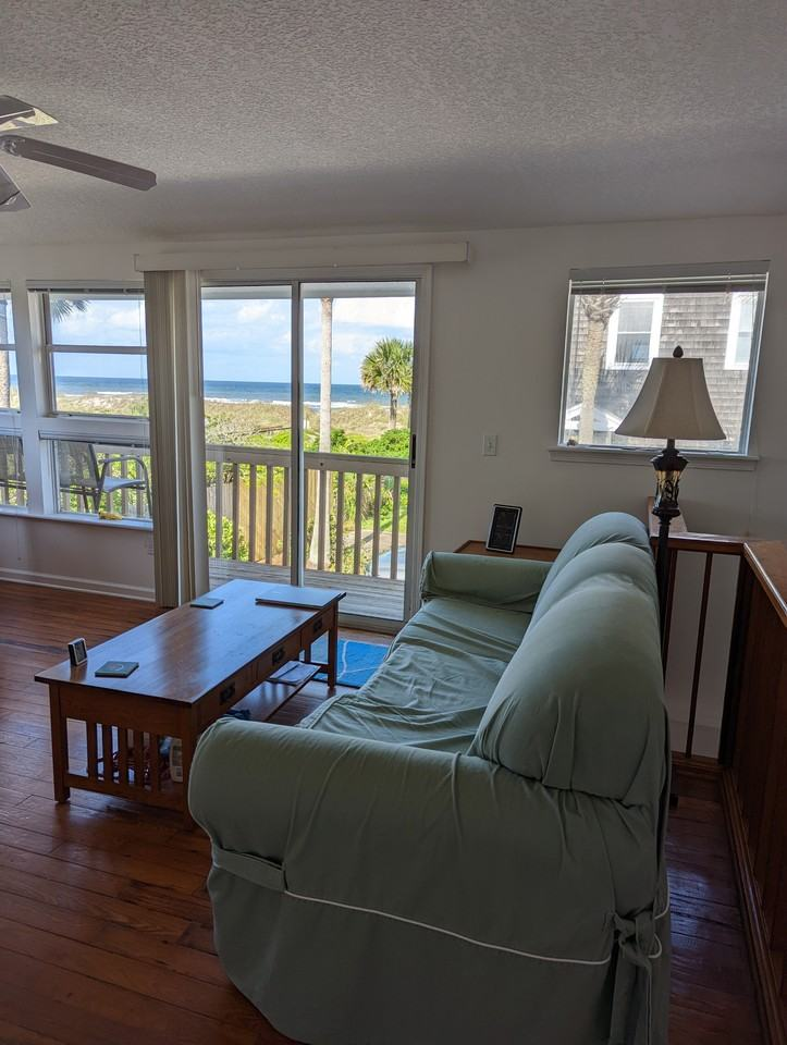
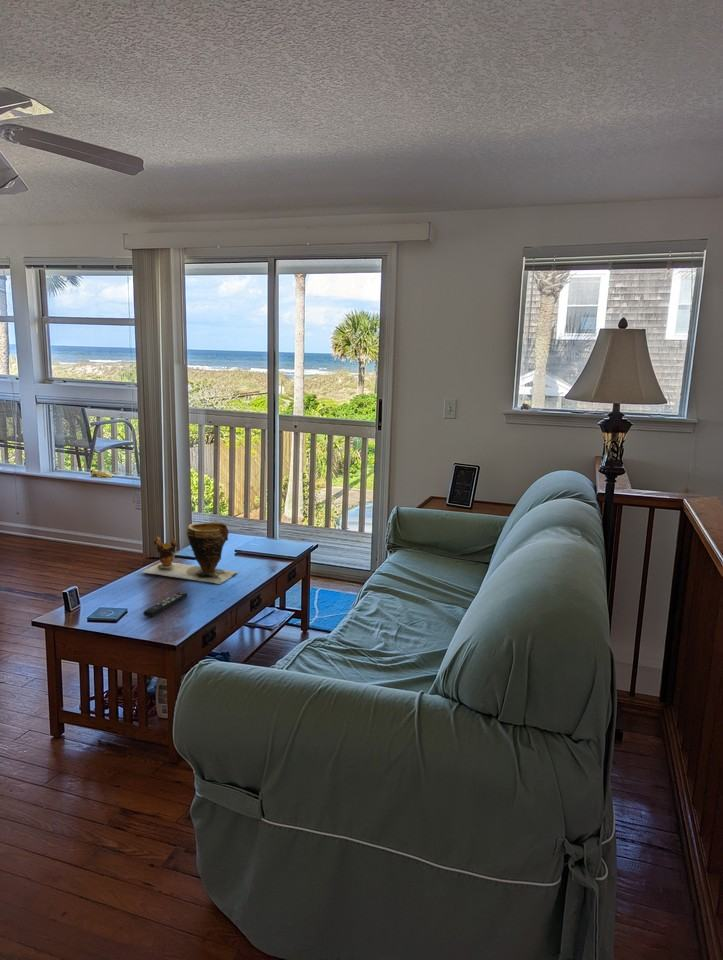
+ remote control (166, 603)
+ clay pot (191, 547)
